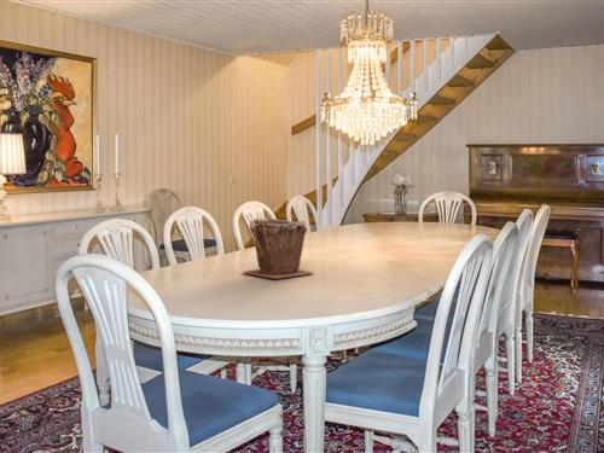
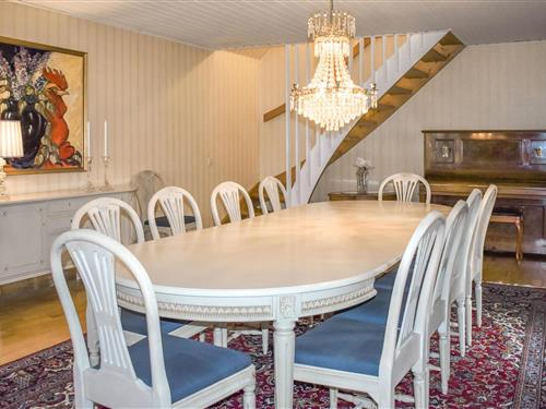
- plant pot (277, 245)
